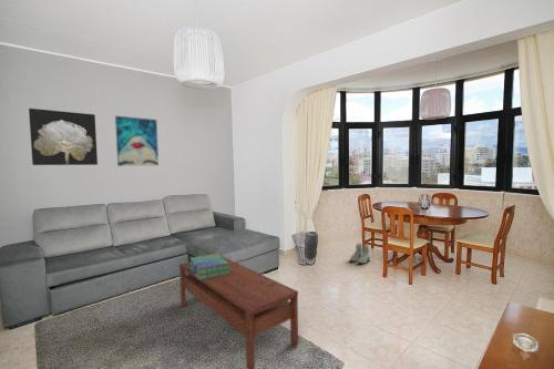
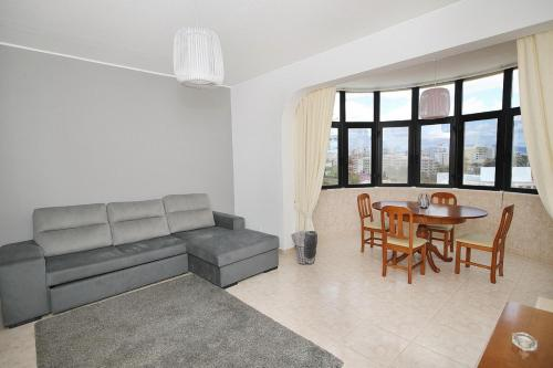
- stack of books (208, 265)
- wall art (64, 139)
- boots (360, 253)
- wall art (137, 142)
- coffee table (230, 299)
